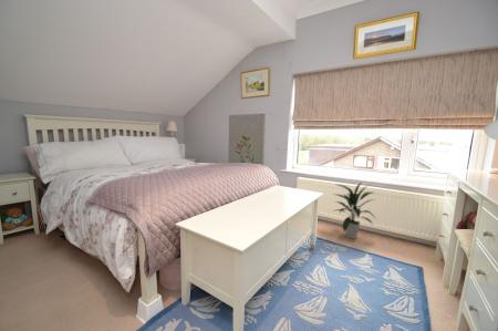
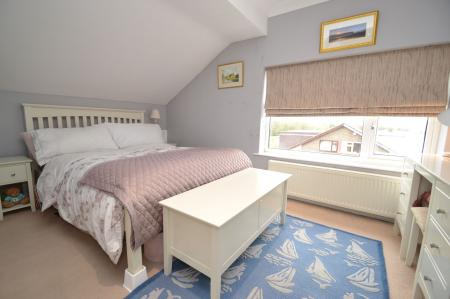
- indoor plant (351, 209)
- wall art (246, 146)
